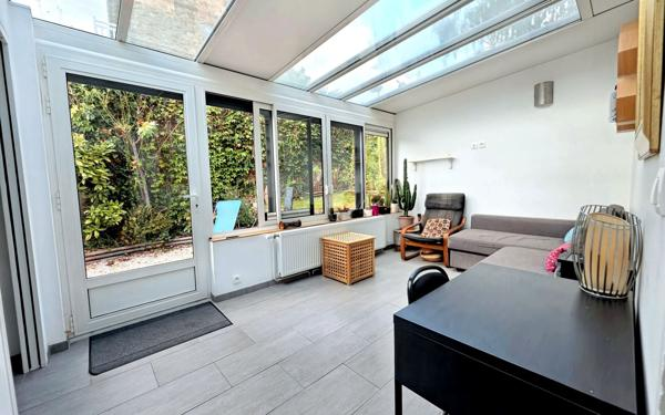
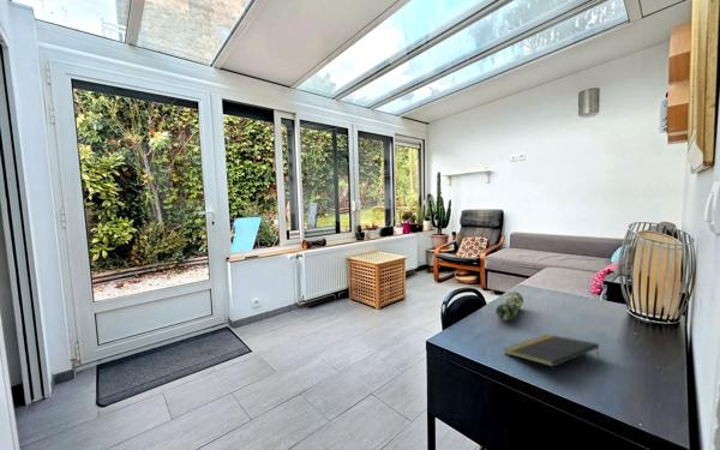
+ pencil case (510, 305)
+ notepad (550, 348)
